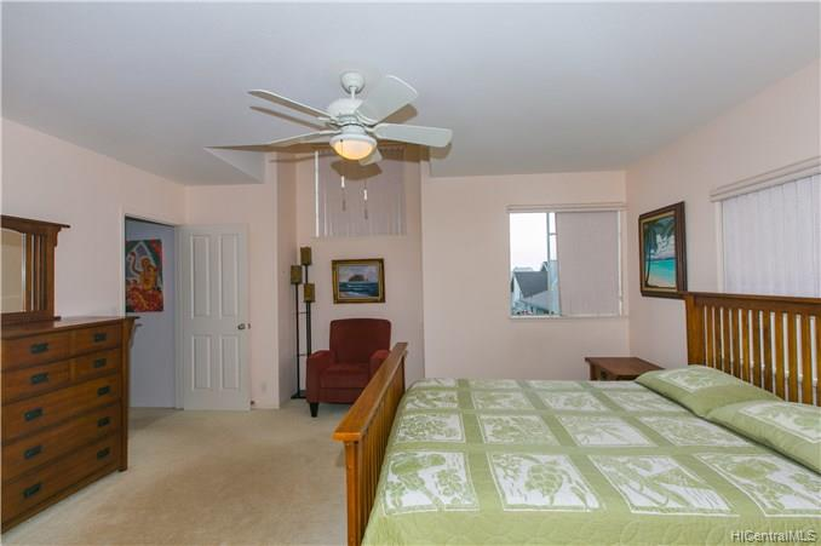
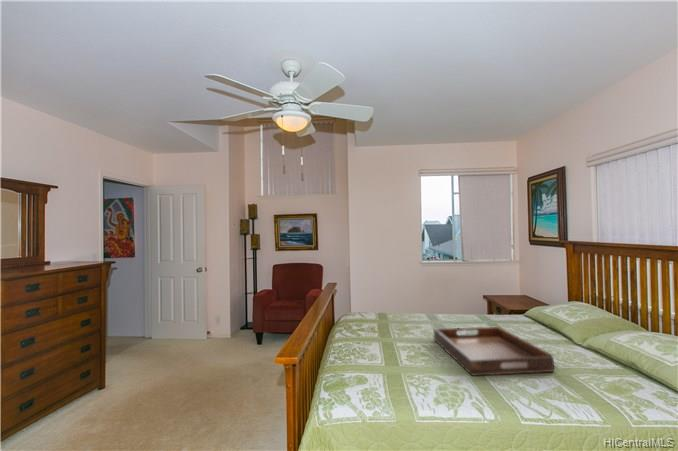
+ serving tray (487, 347)
